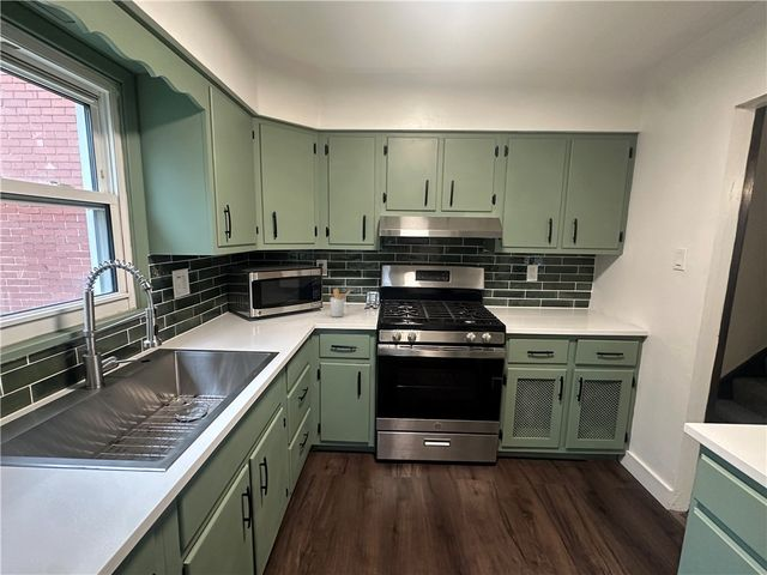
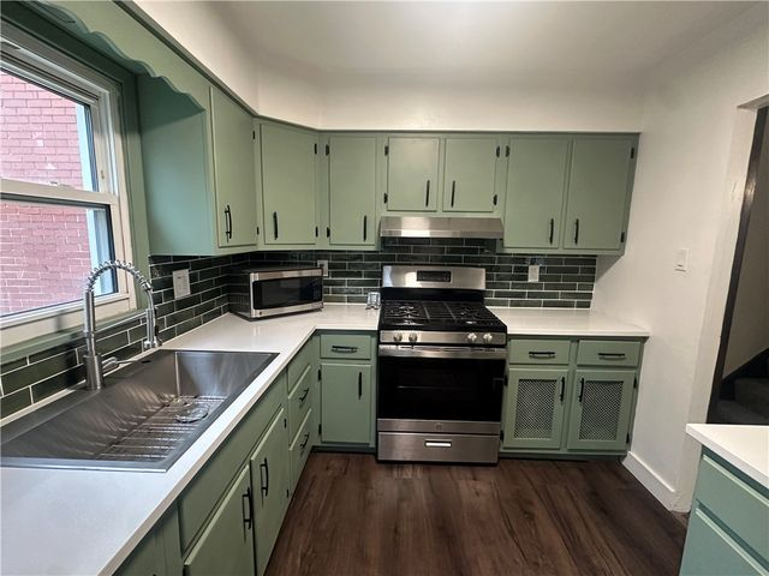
- utensil holder (340, 302)
